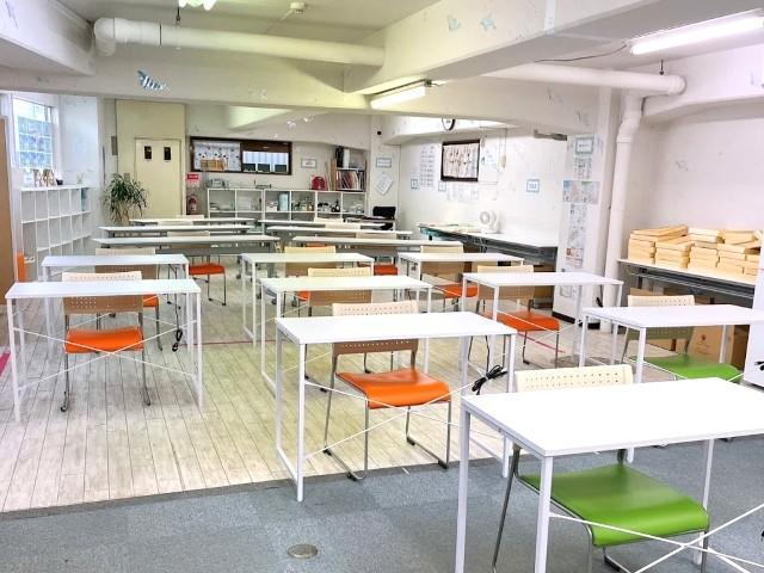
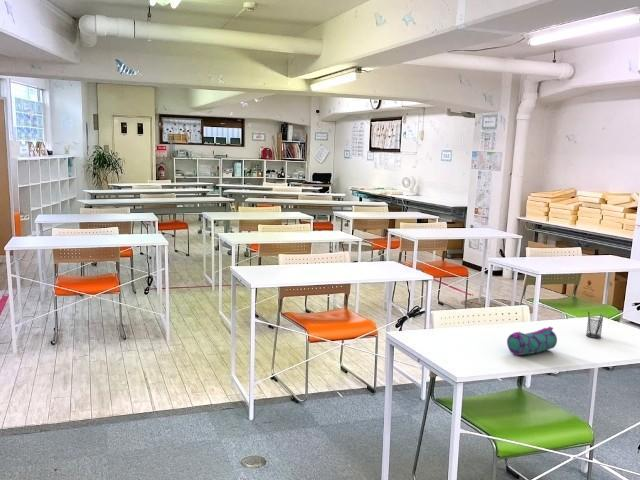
+ pencil case (532, 340)
+ pencil holder (595, 323)
